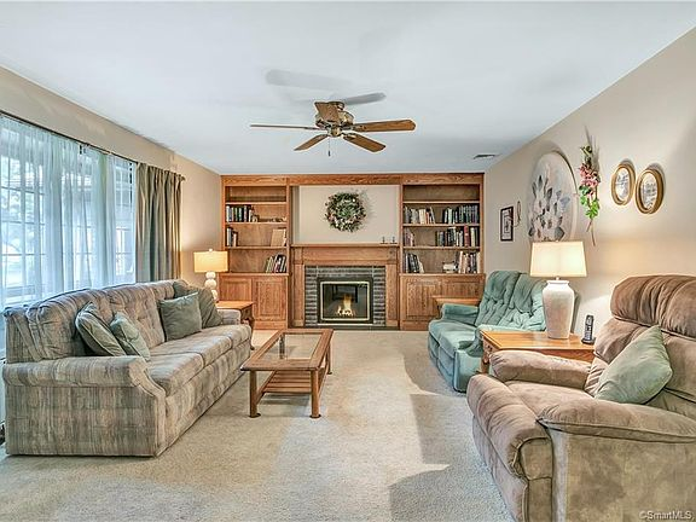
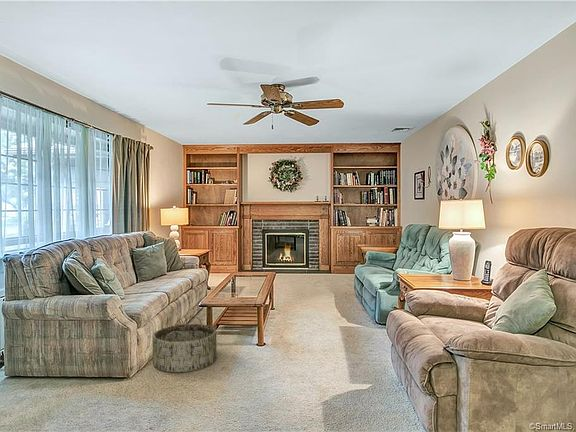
+ basket (185, 341)
